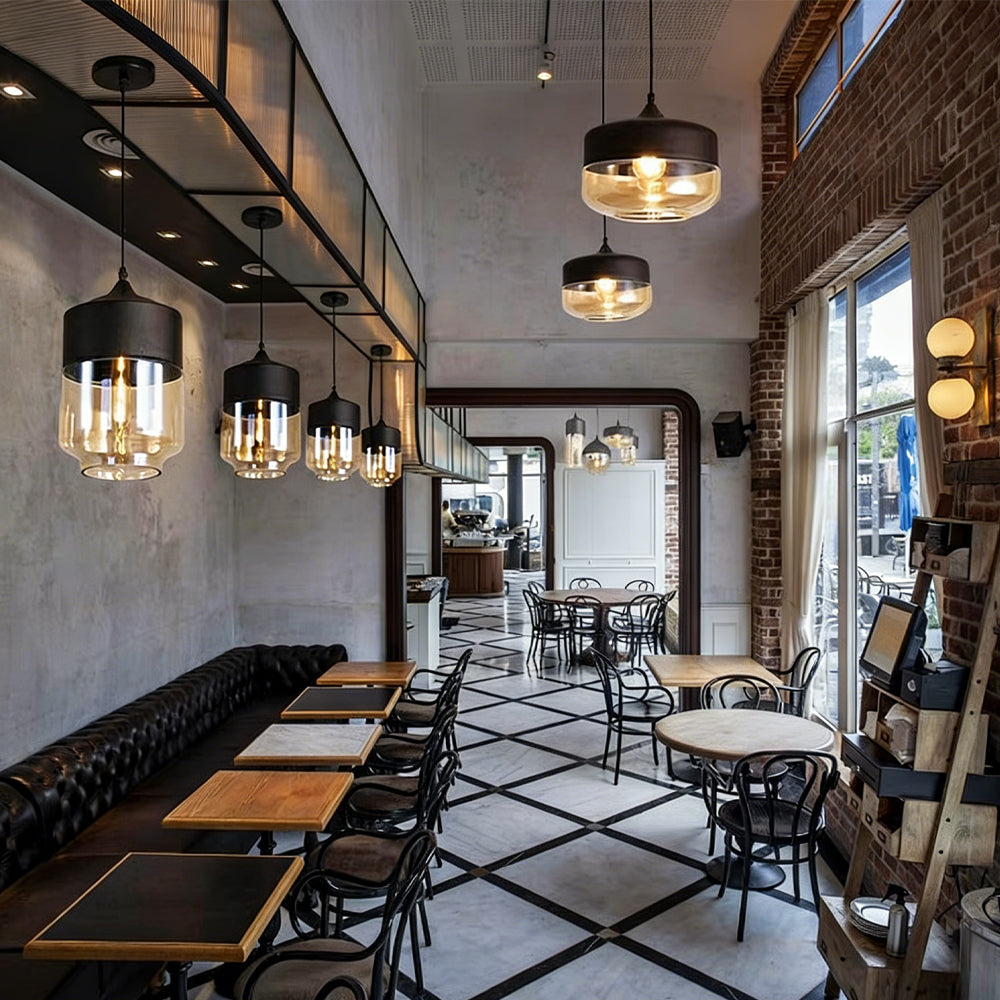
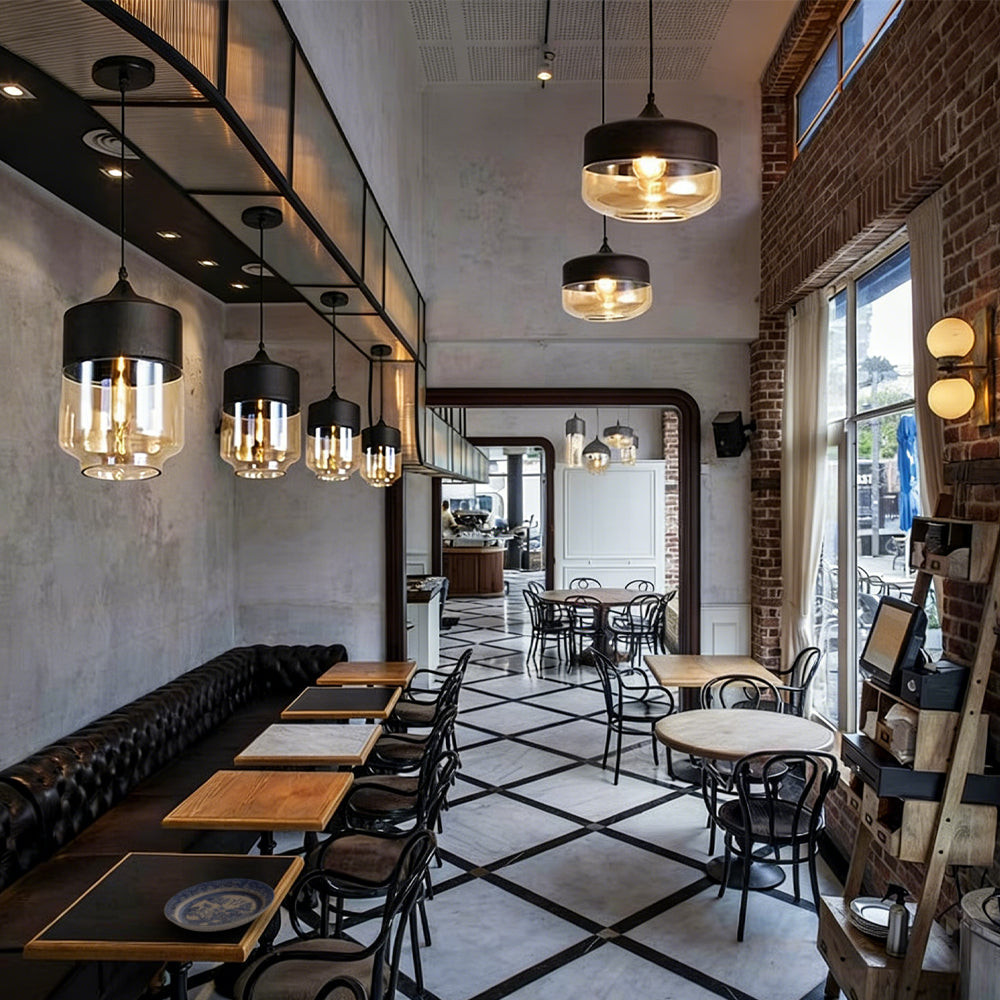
+ plate (220, 908)
